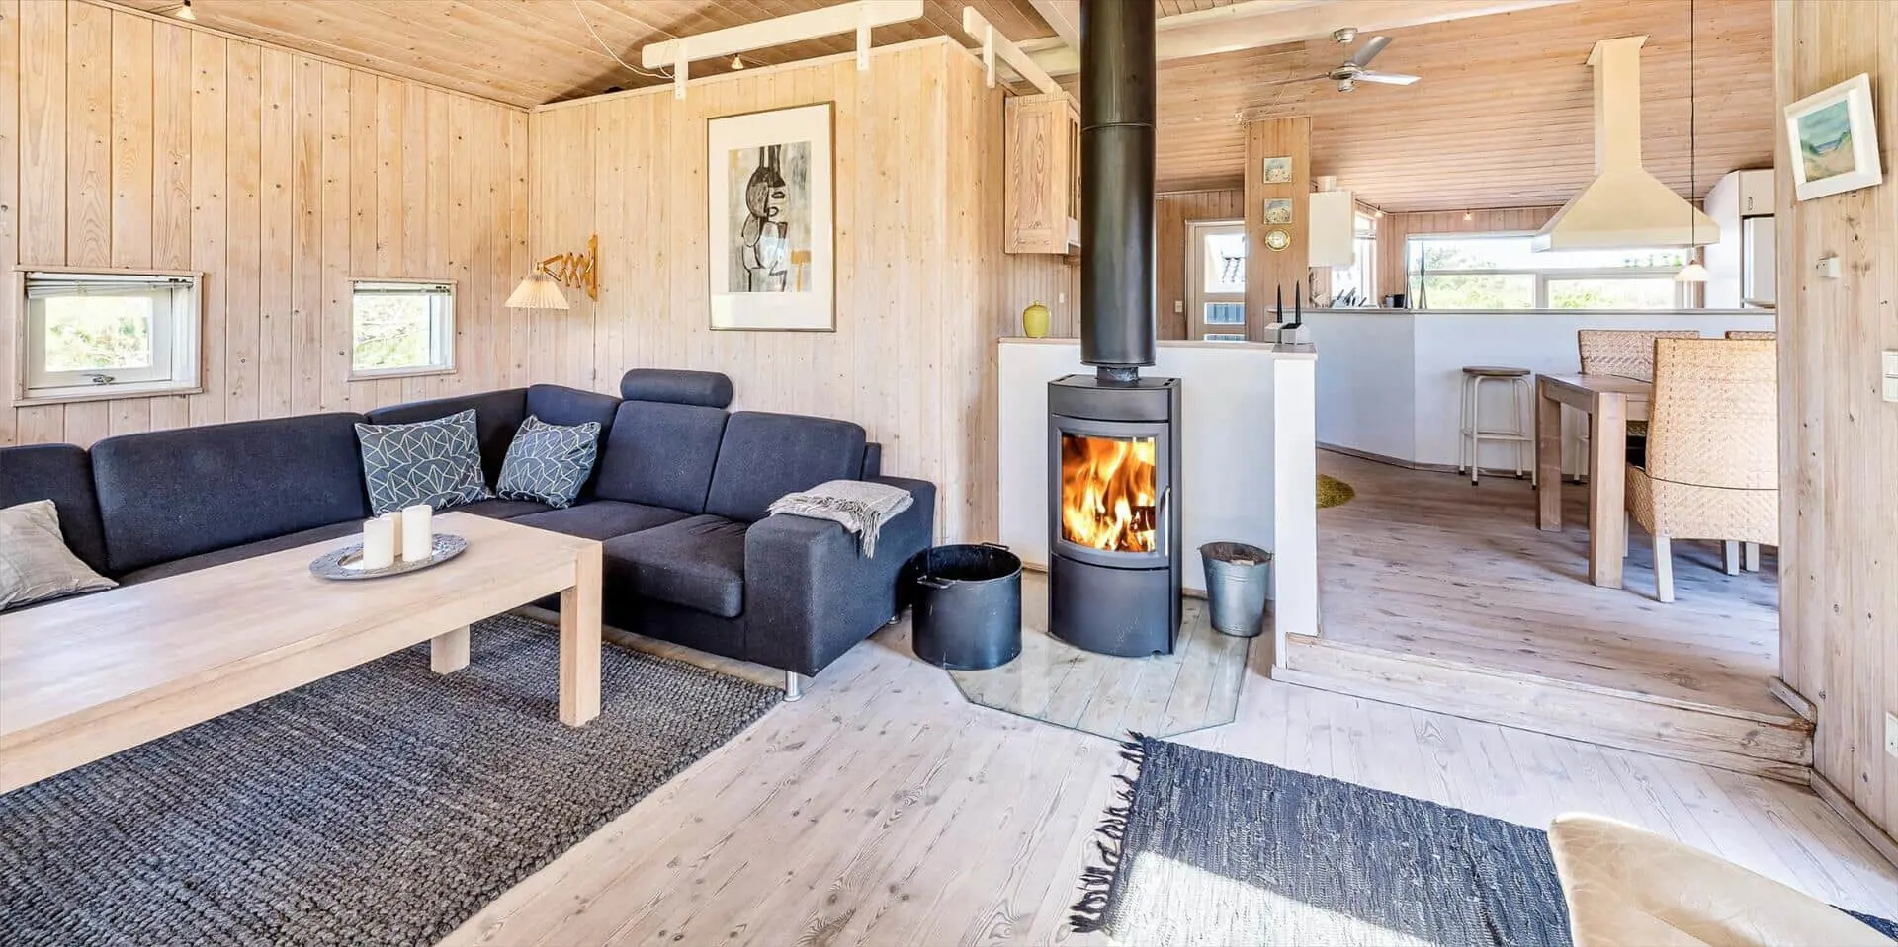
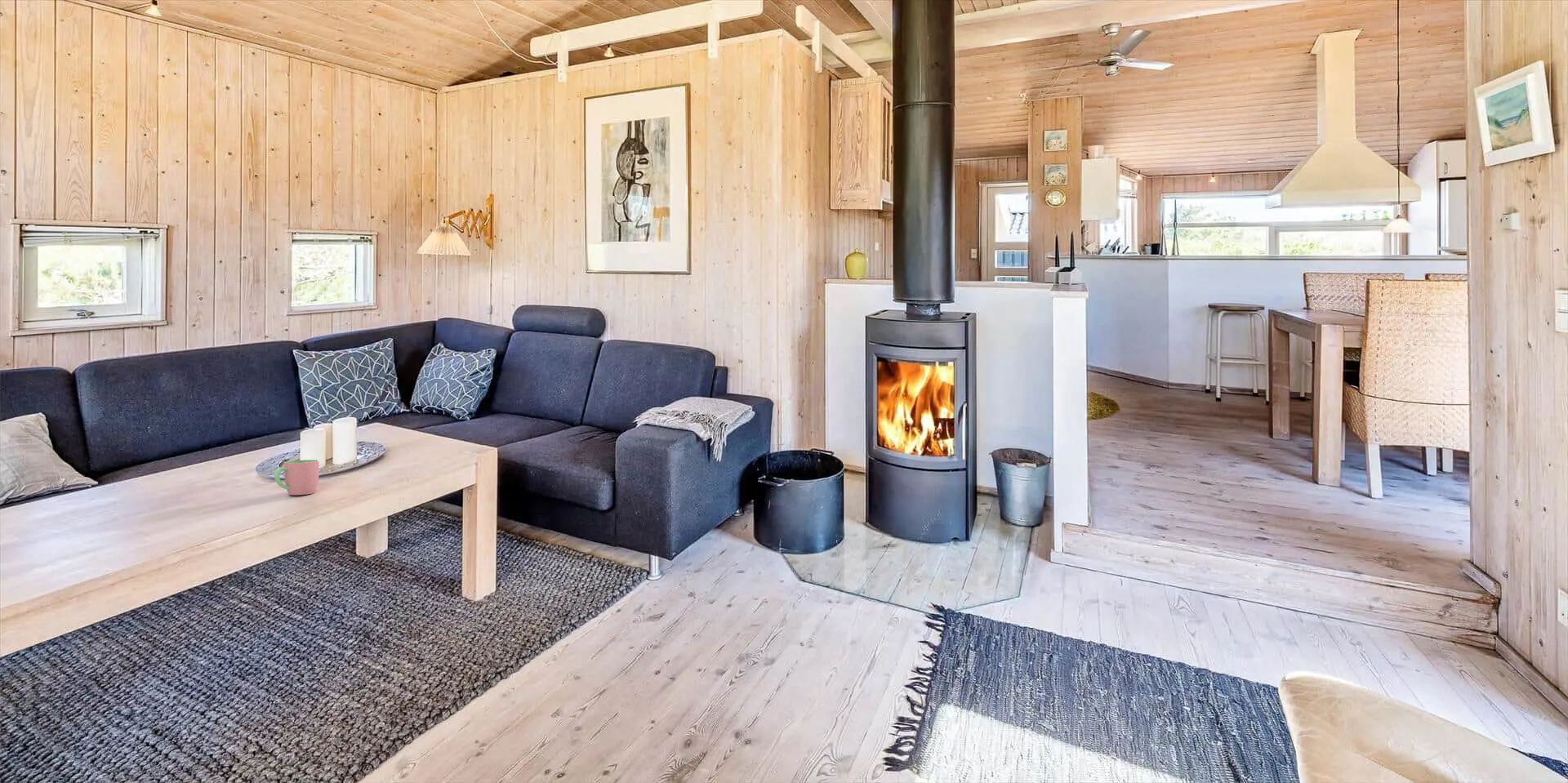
+ cup (296, 478)
